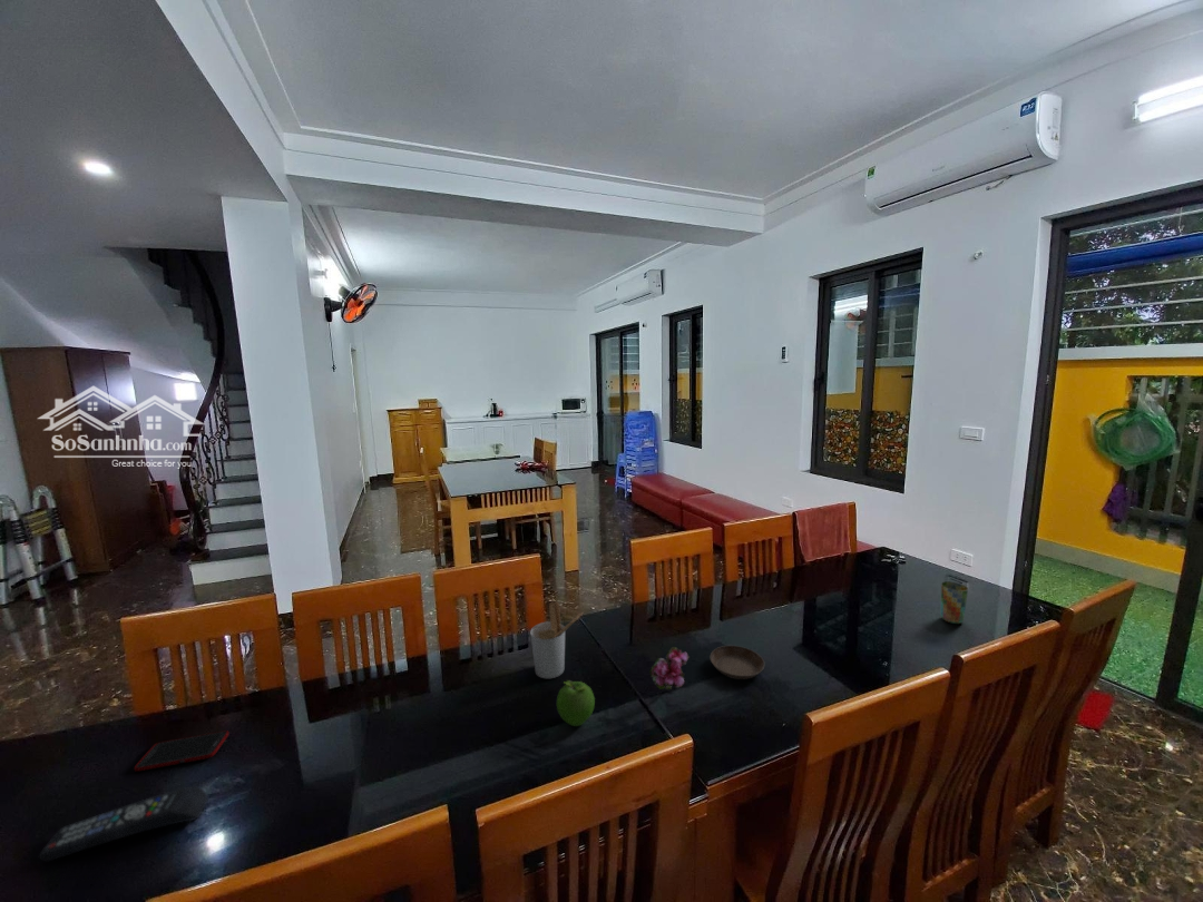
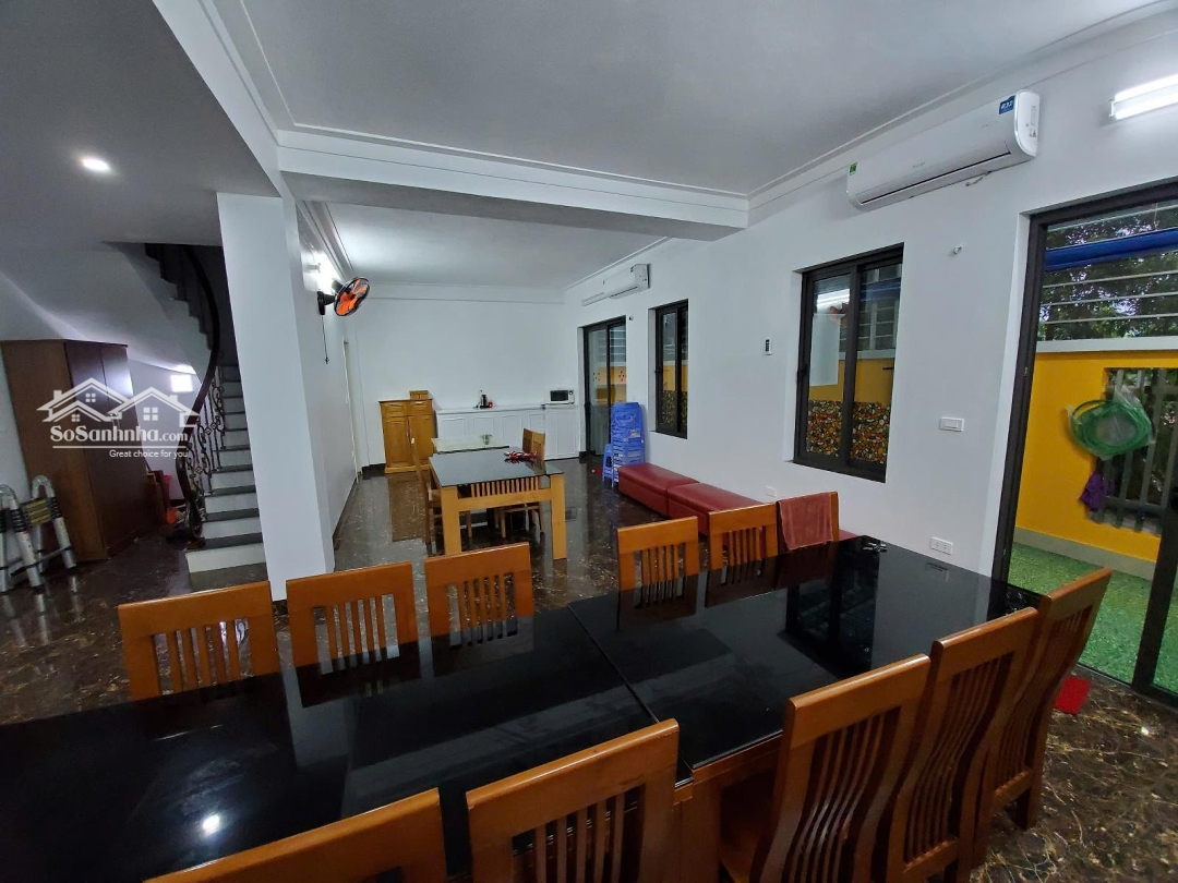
- saucer (736, 664)
- utensil holder (557, 641)
- fruit (575, 702)
- flower (672, 677)
- cup (952, 602)
- remote control (128, 821)
- cell phone (184, 749)
